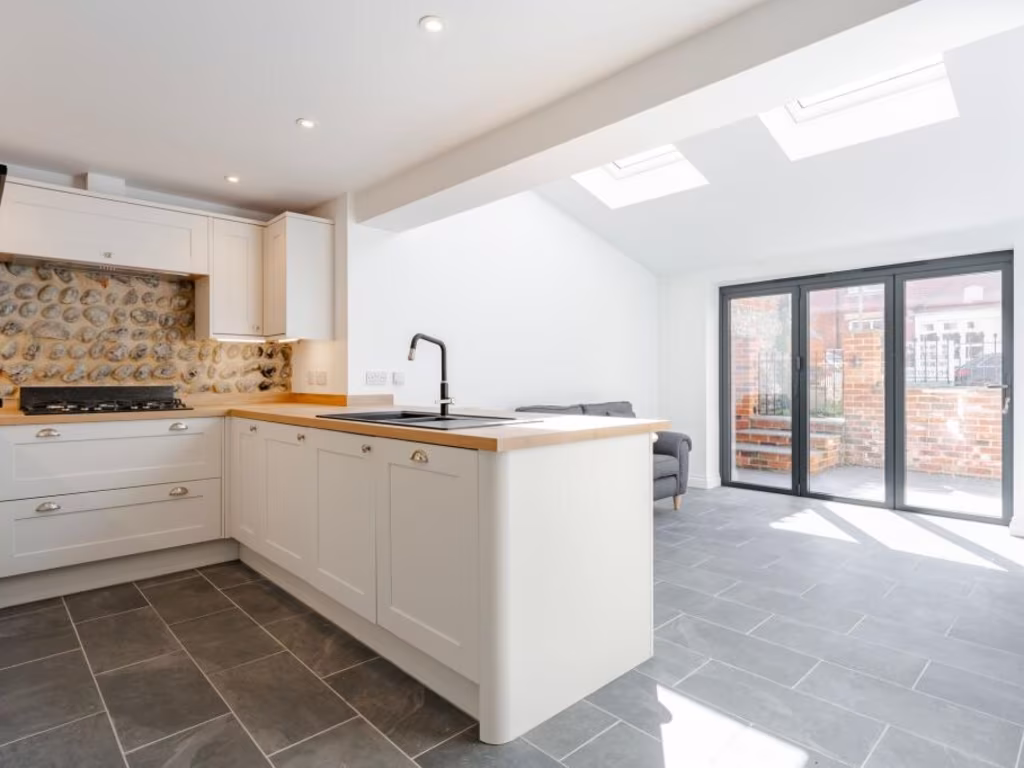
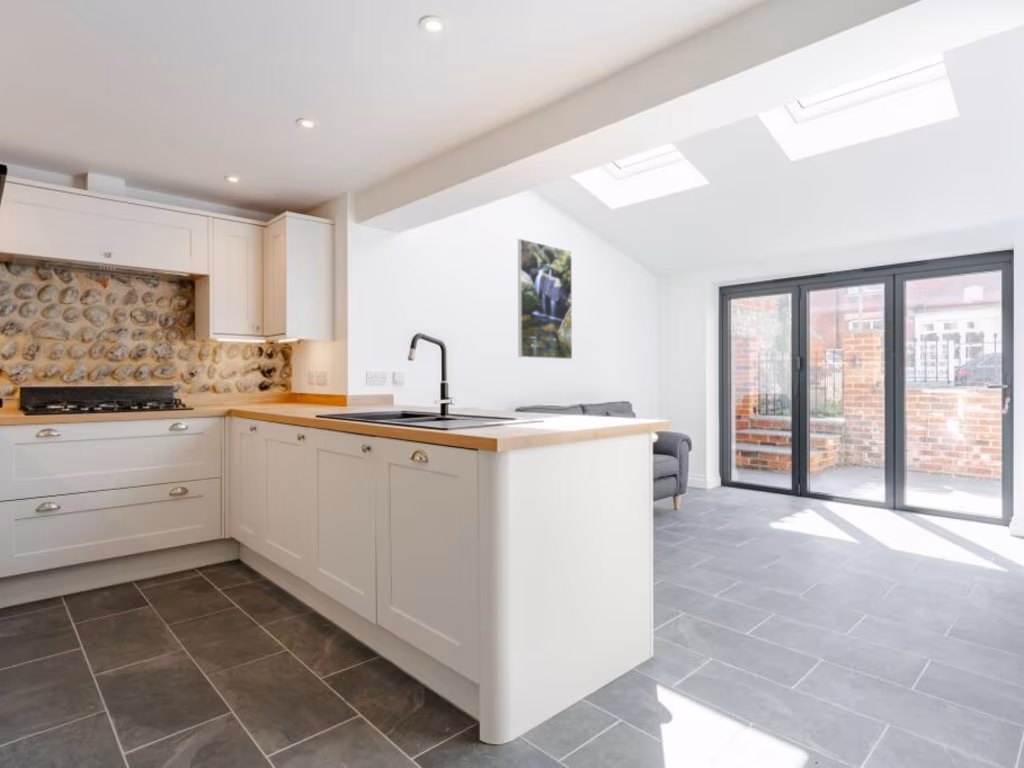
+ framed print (546, 301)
